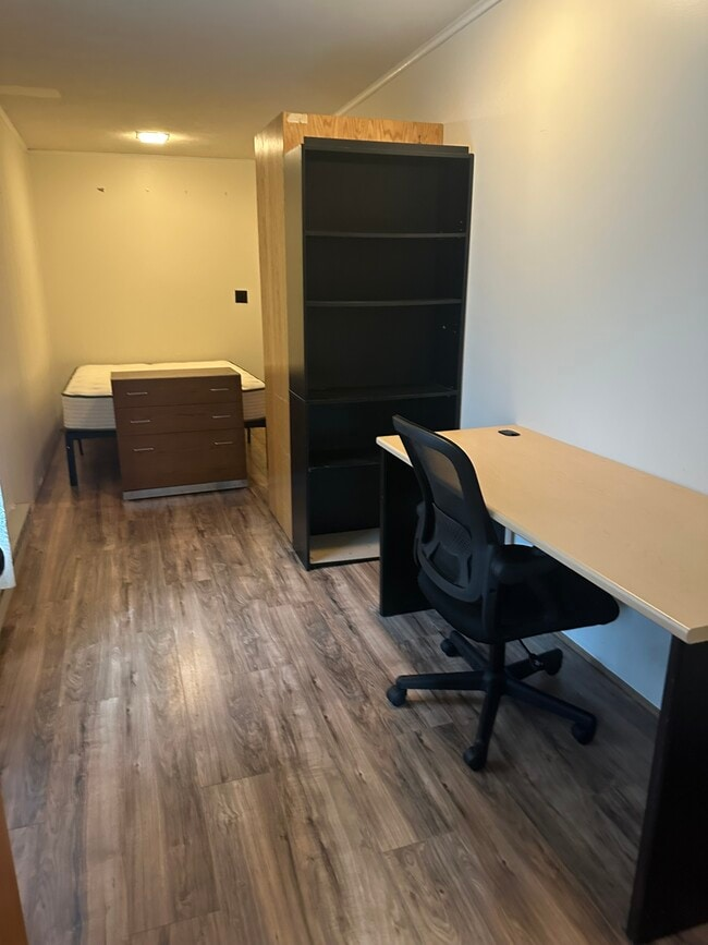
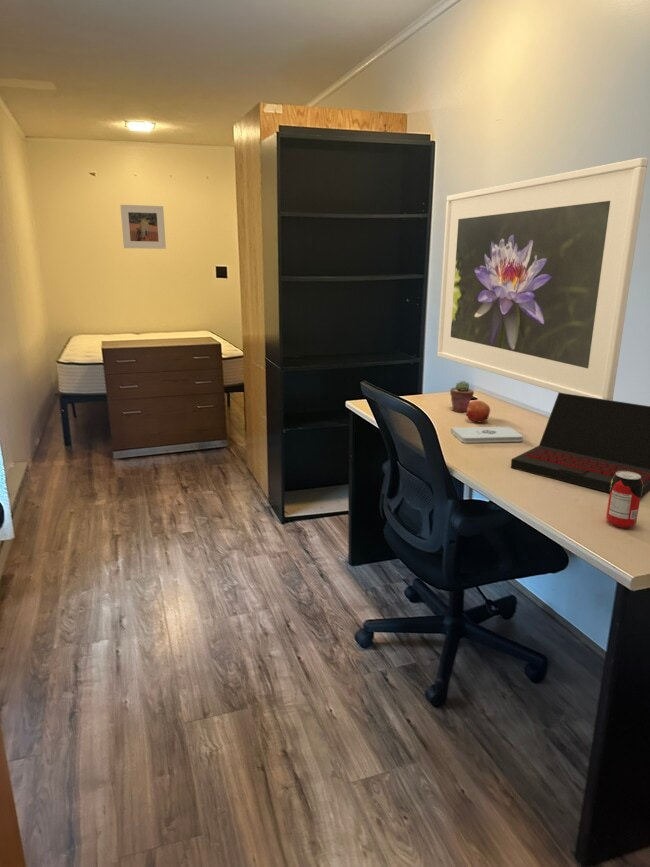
+ apple (478, 411)
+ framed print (143, 227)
+ notepad (486, 434)
+ potted succulent (461, 395)
+ beverage can (624, 499)
+ laptop (595, 439)
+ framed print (515, 282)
